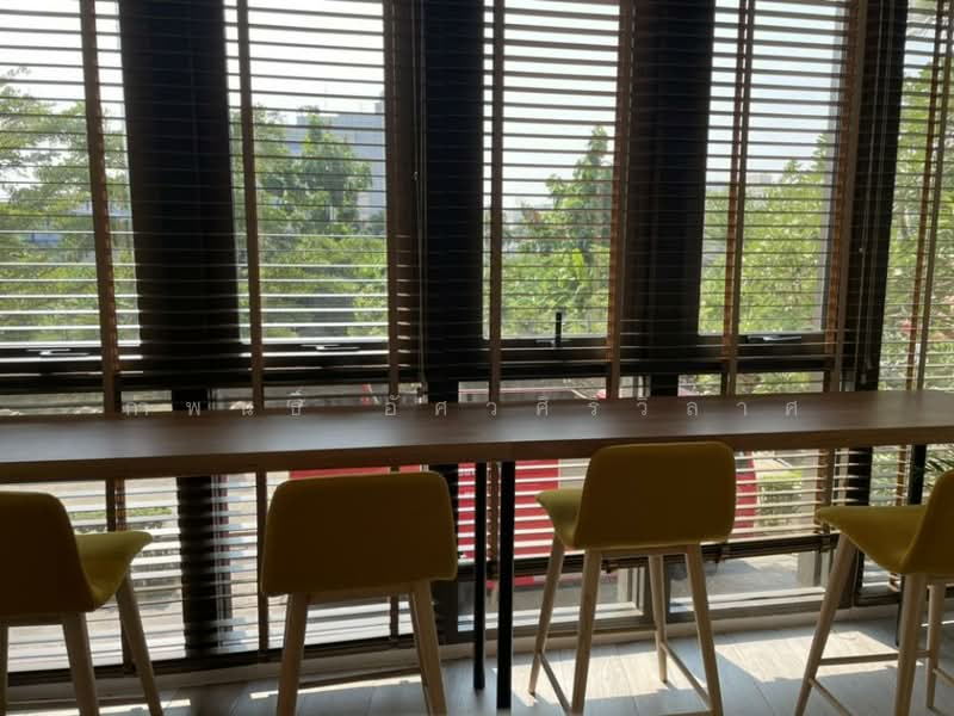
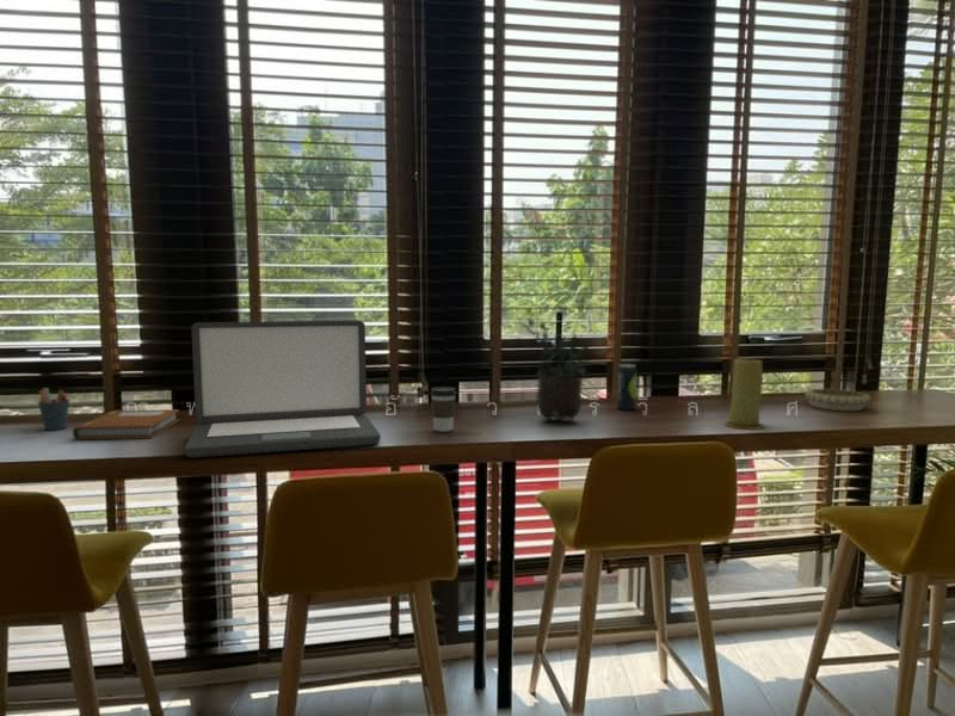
+ decorative bowl (836, 399)
+ pen holder (54, 407)
+ beverage can (627, 387)
+ laptop (284, 382)
+ coffee cup (443, 408)
+ candle (745, 393)
+ notebook (130, 422)
+ potted plant (557, 364)
